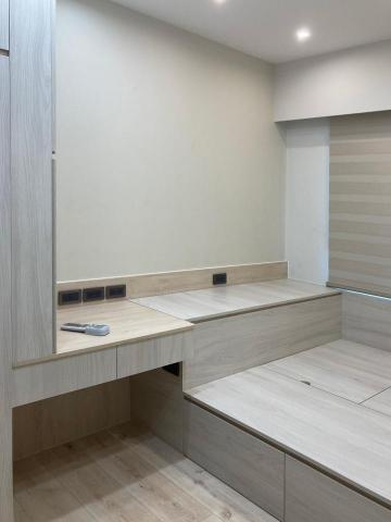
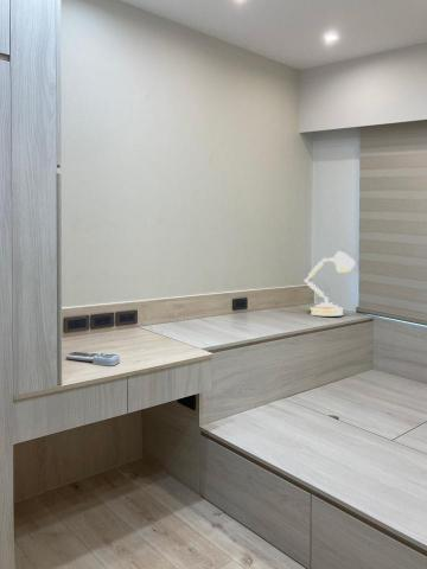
+ desk lamp (321, 292)
